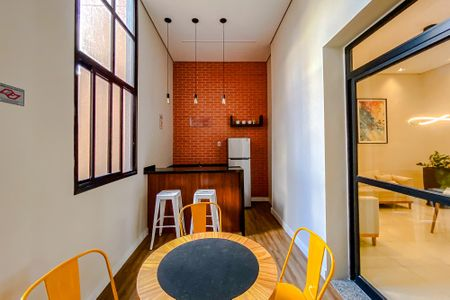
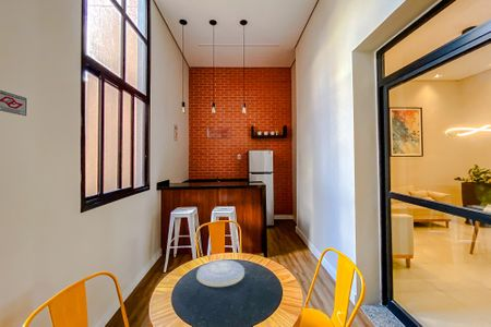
+ plate (220, 270)
